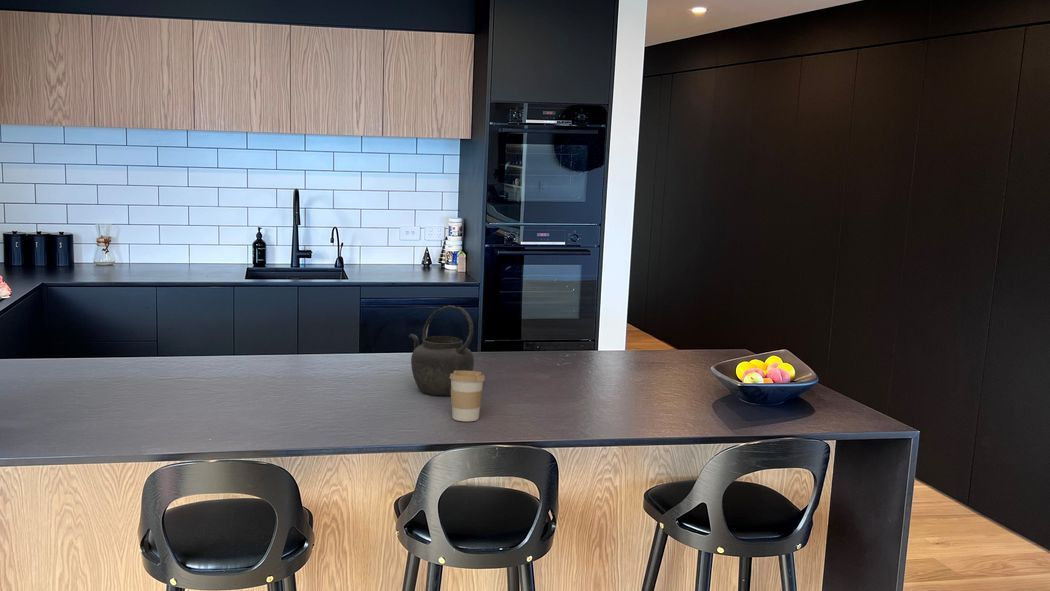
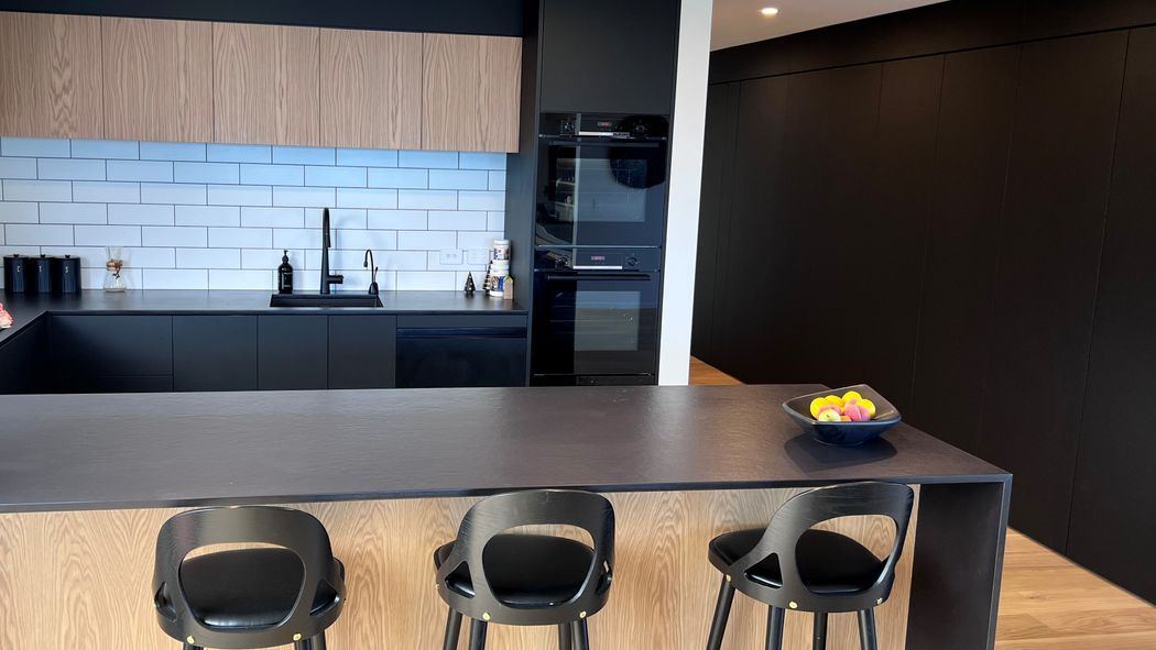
- coffee cup (466, 394)
- kettle (439, 347)
